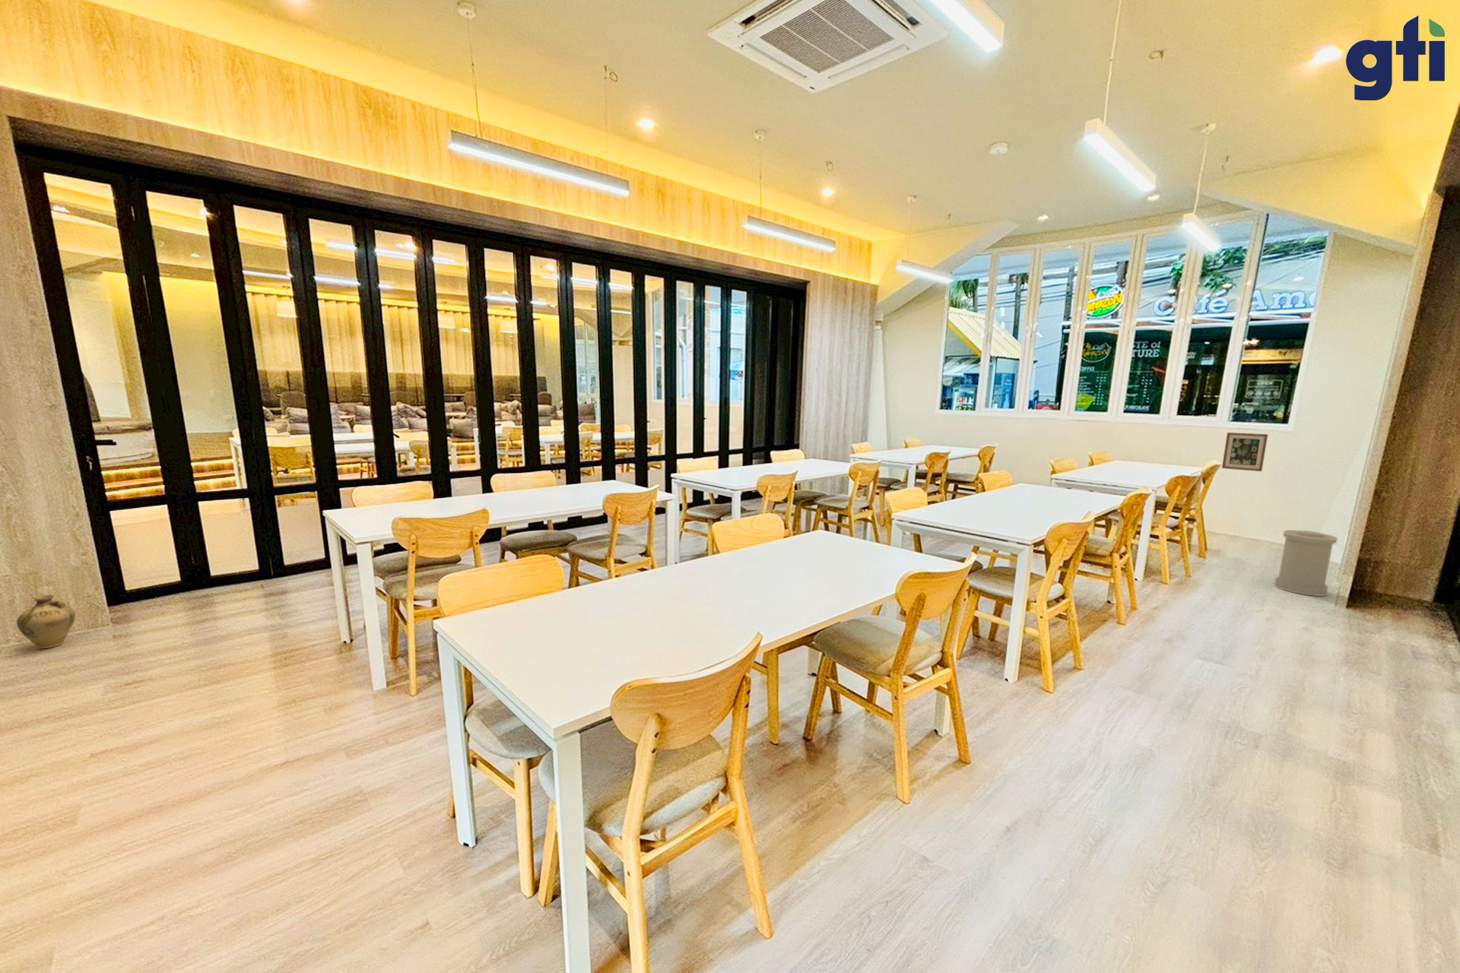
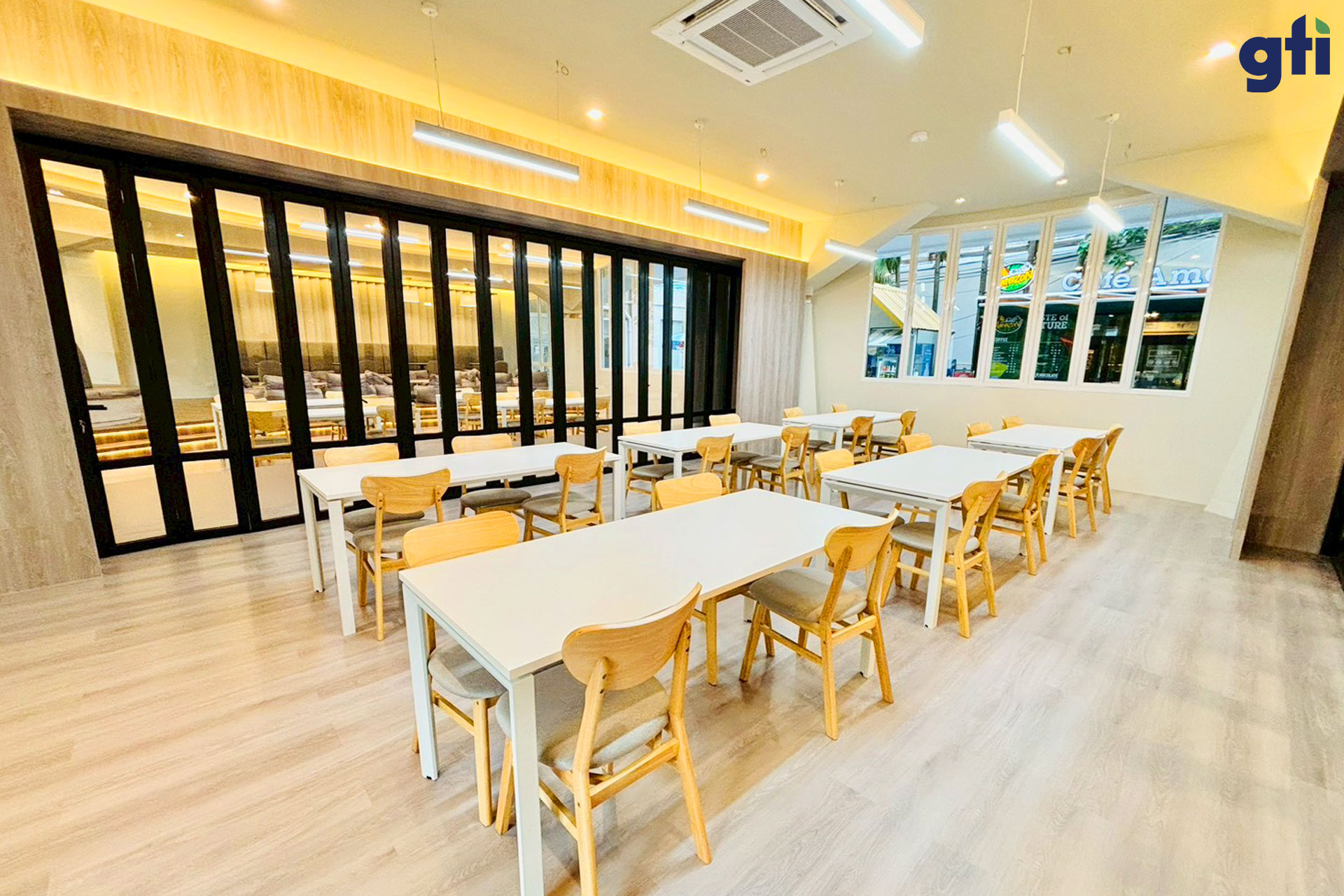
- jug (47, 621)
- wall art (1244, 452)
- trash can (1305, 561)
